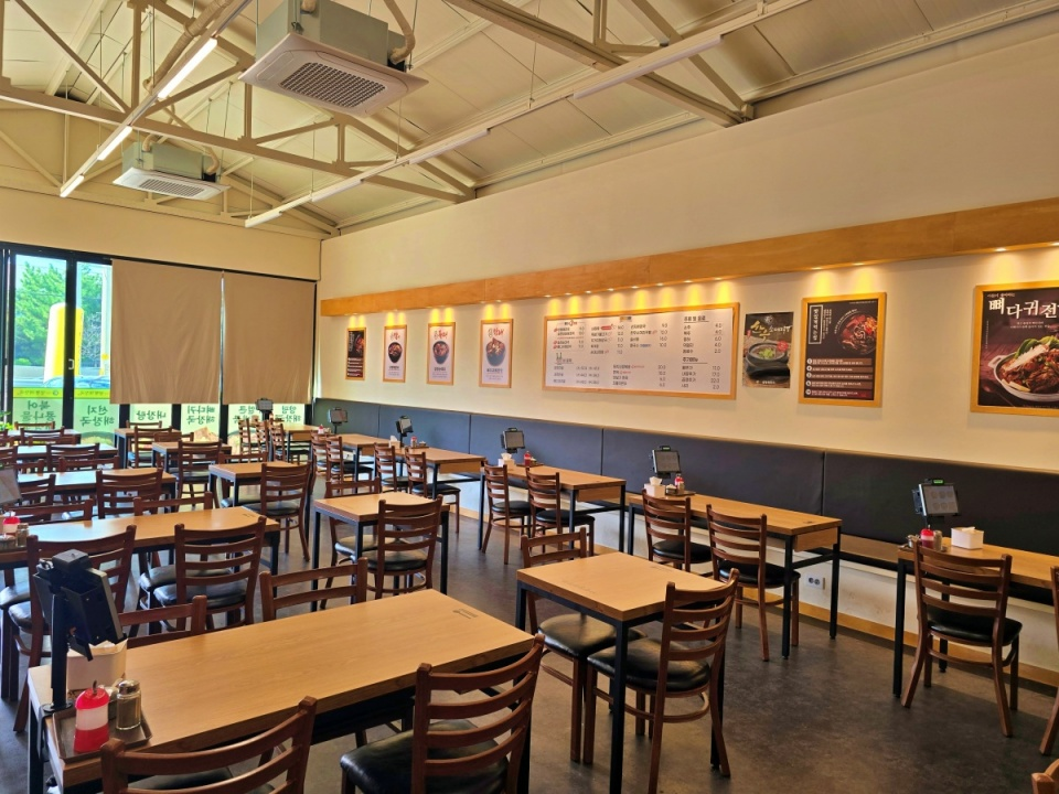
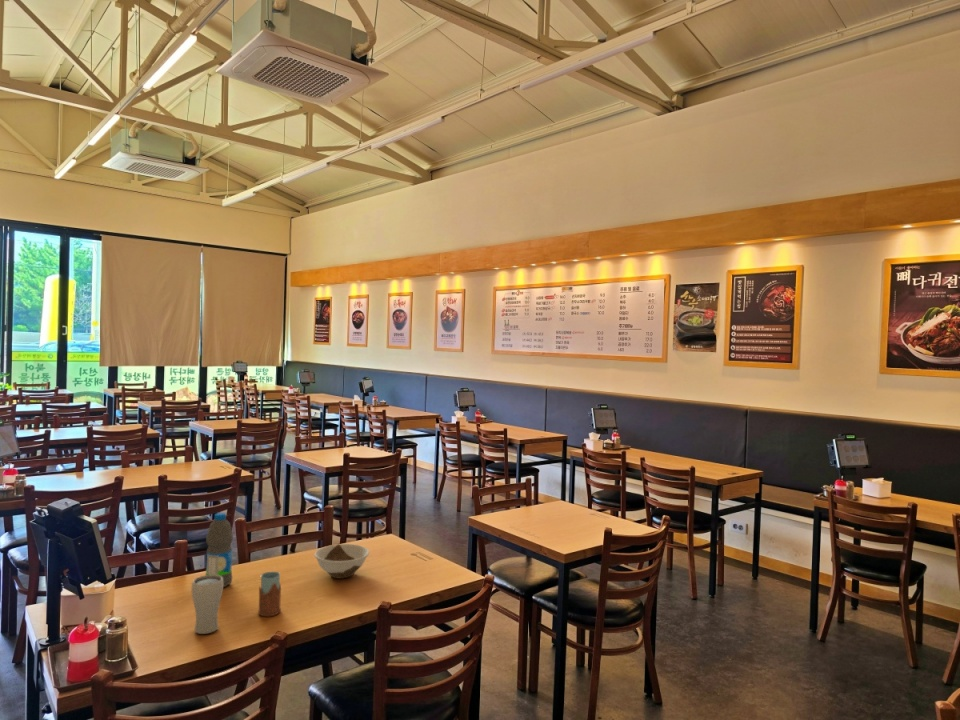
+ bowl (341, 563)
+ water bottle (219, 549)
+ drinking glass (268, 592)
+ drinking glass (207, 604)
